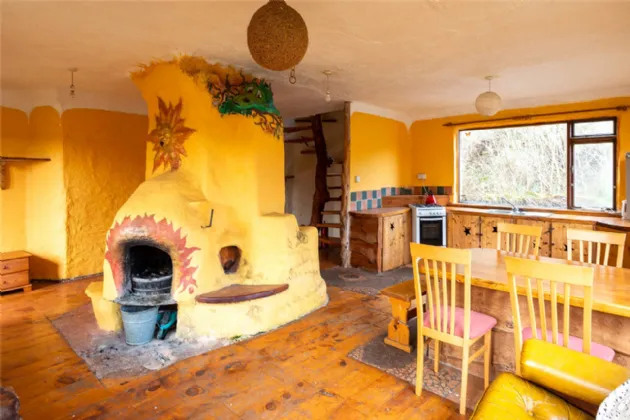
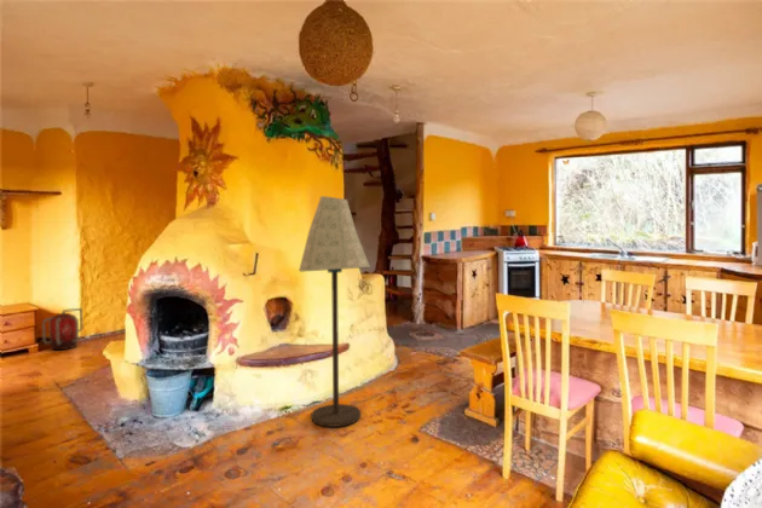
+ floor lamp (334, 306)
+ fire extinguisher (63, 328)
